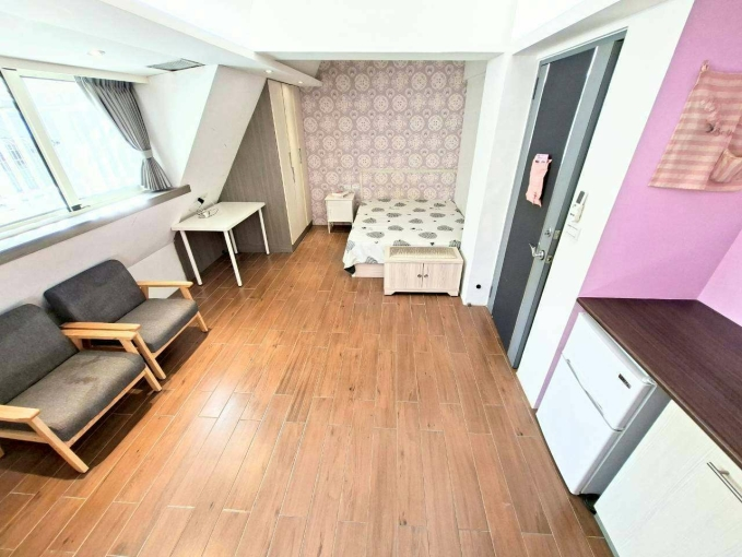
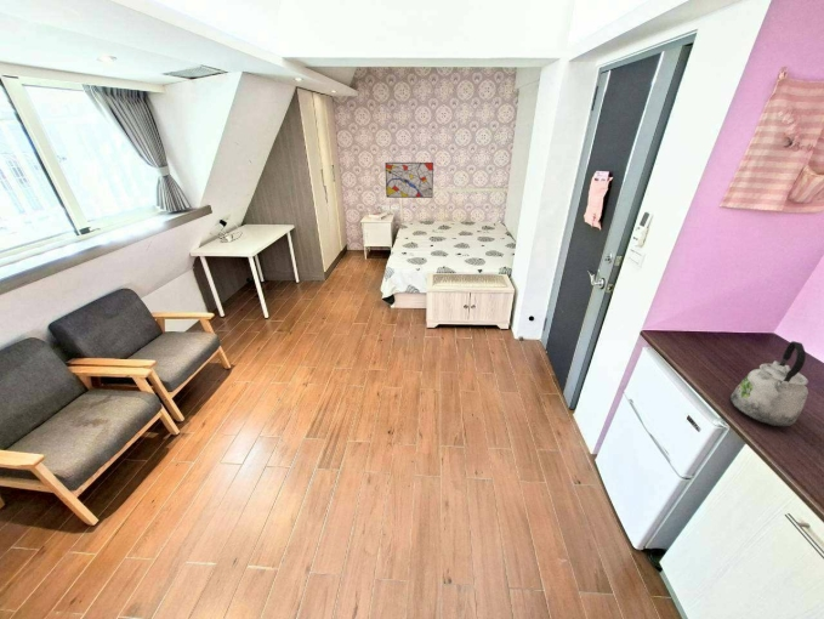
+ kettle (777, 376)
+ wall art (409, 180)
